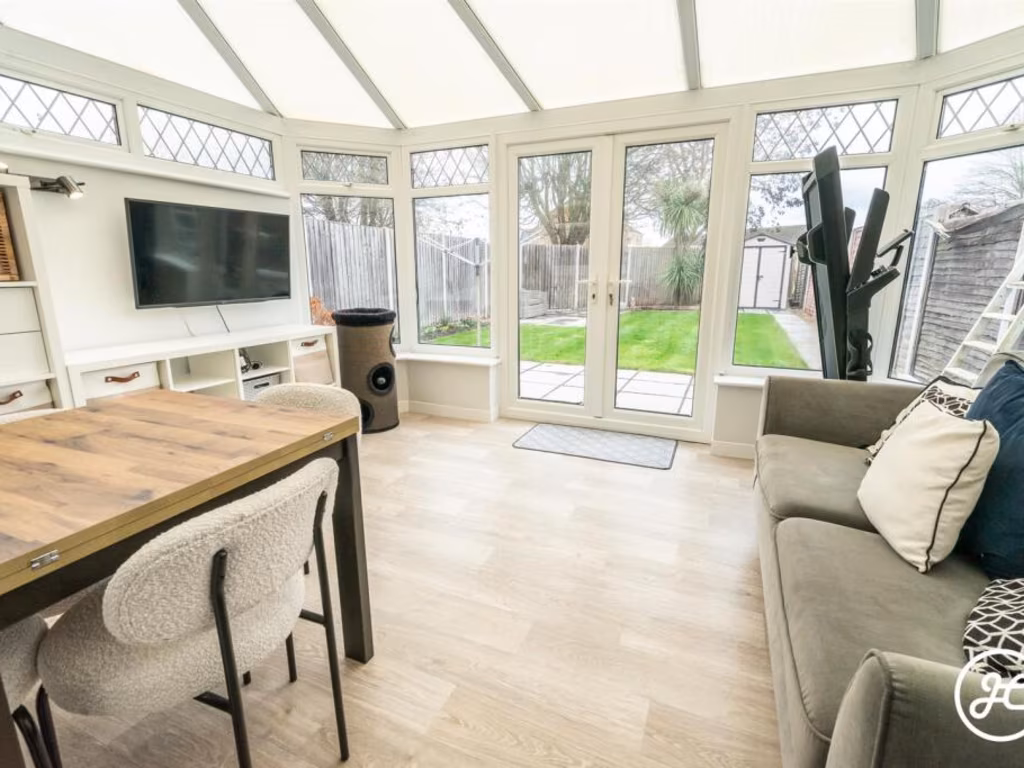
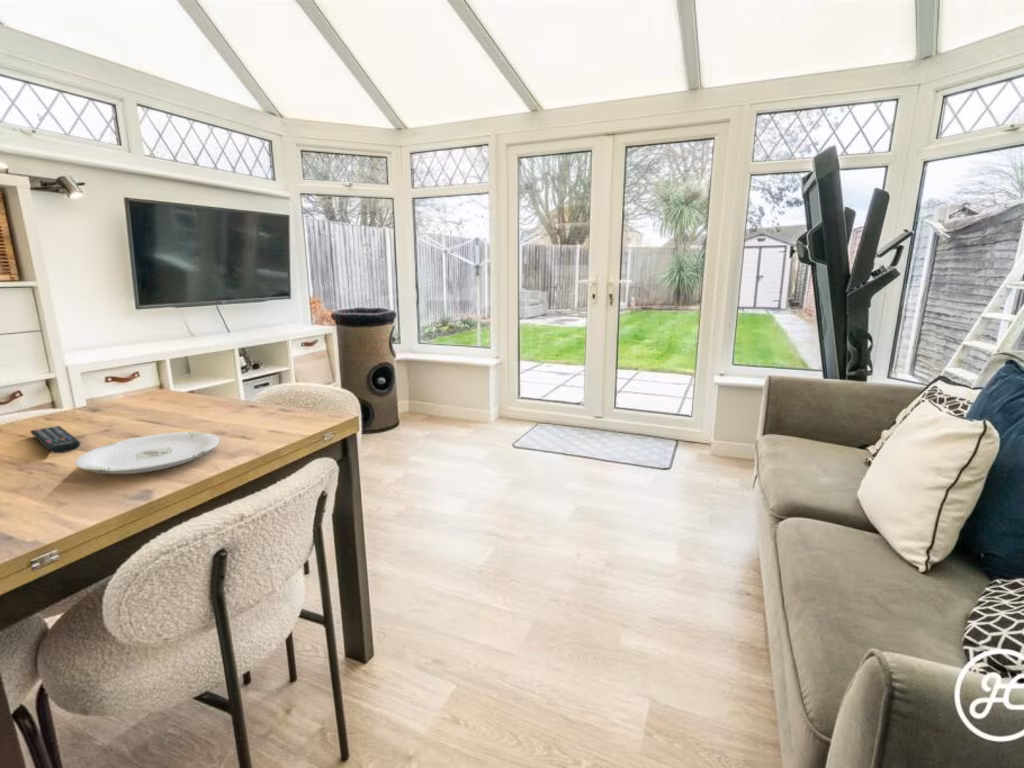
+ plate (152, 453)
+ remote control (54, 438)
